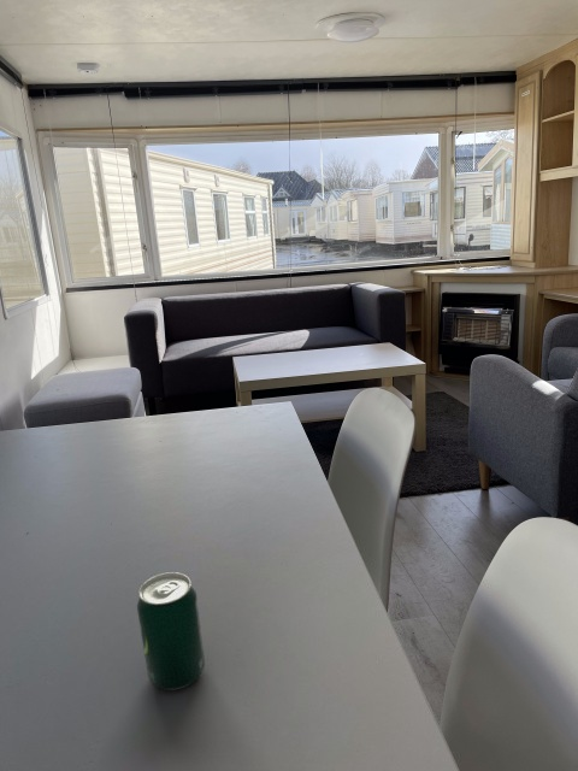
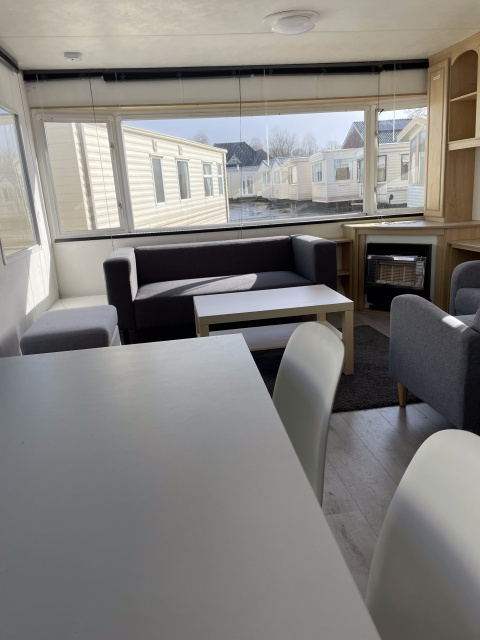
- beverage can (171, 630)
